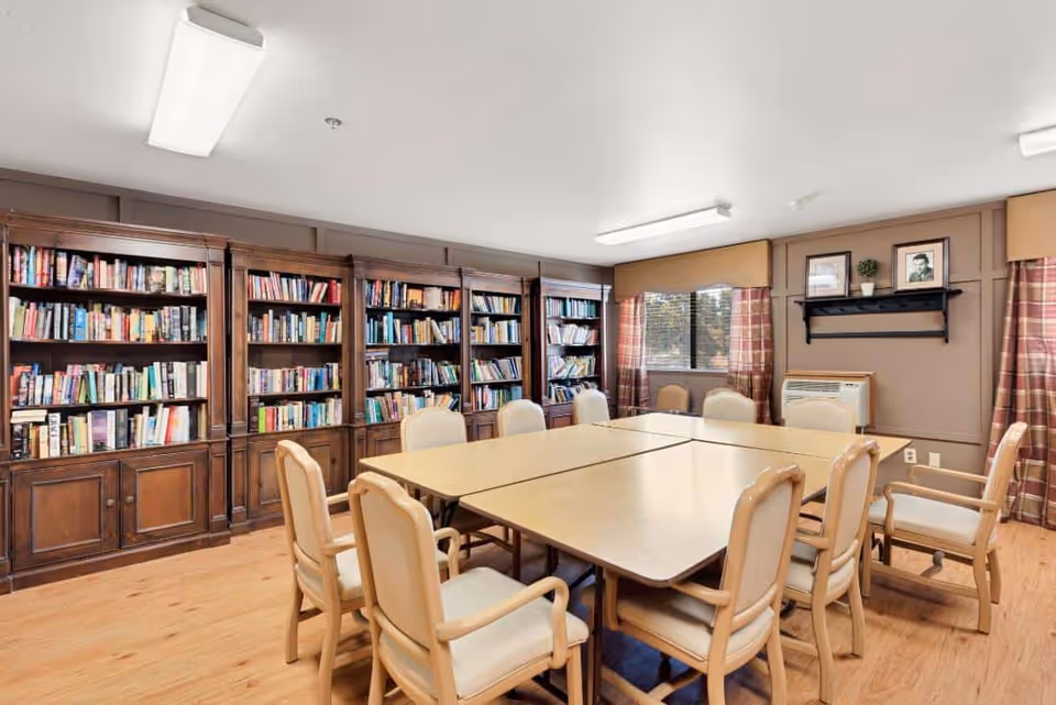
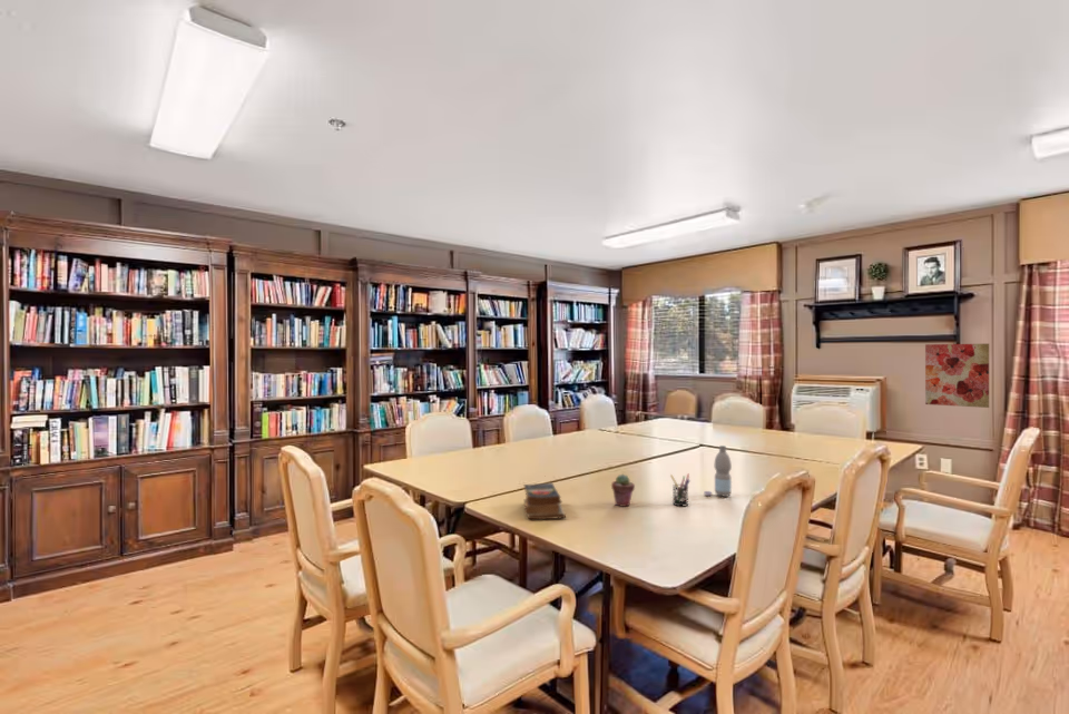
+ potted succulent (622, 489)
+ pen holder (681, 488)
+ water bottle (717, 470)
+ book (543, 499)
+ wall art (955, 374)
